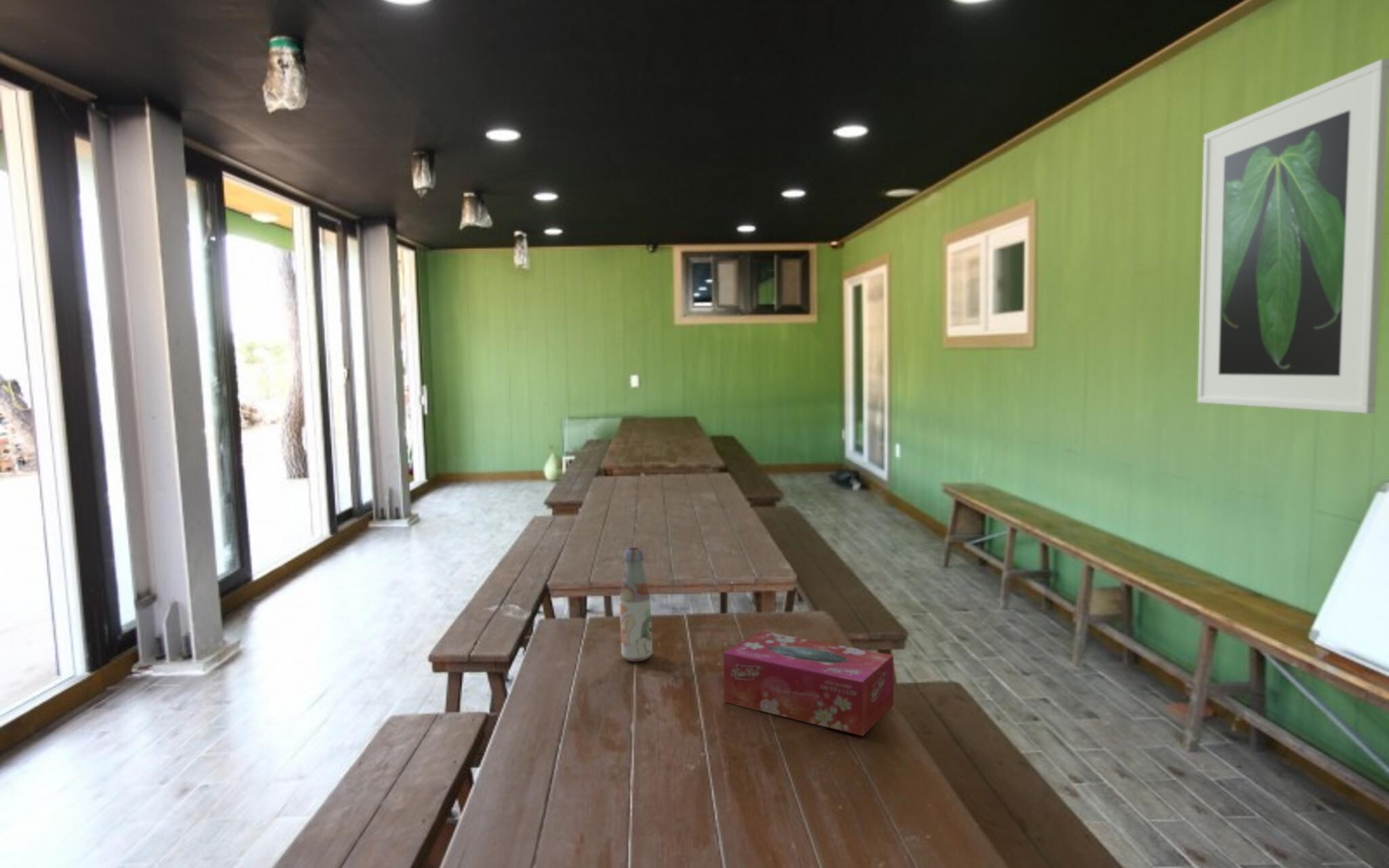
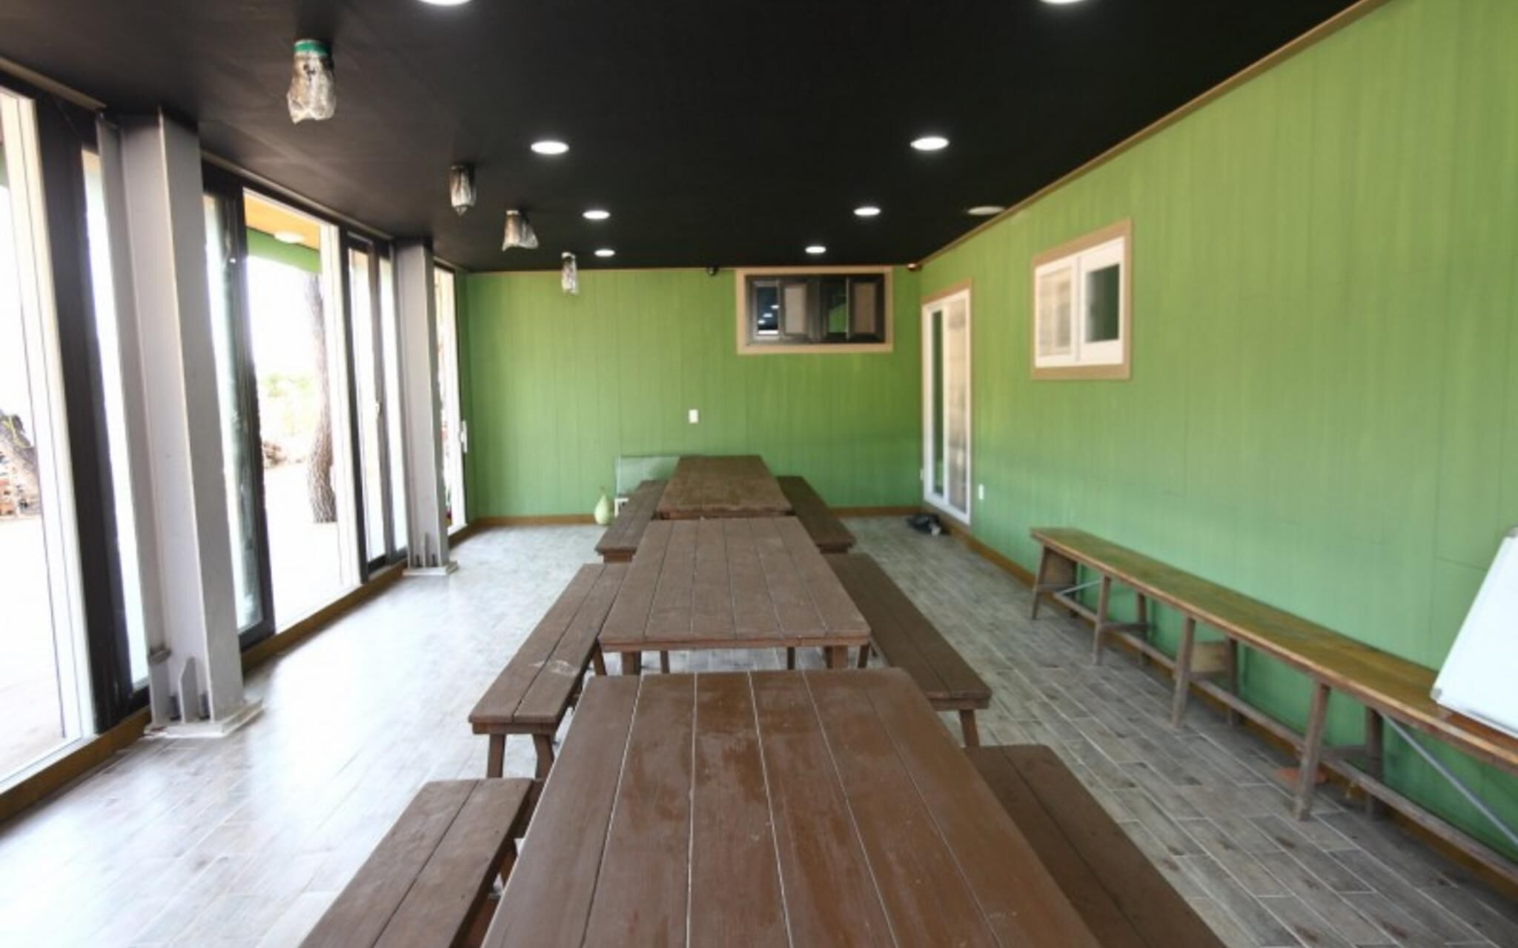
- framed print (1278, 256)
- bottle (635, 603)
- tissue box (807, 679)
